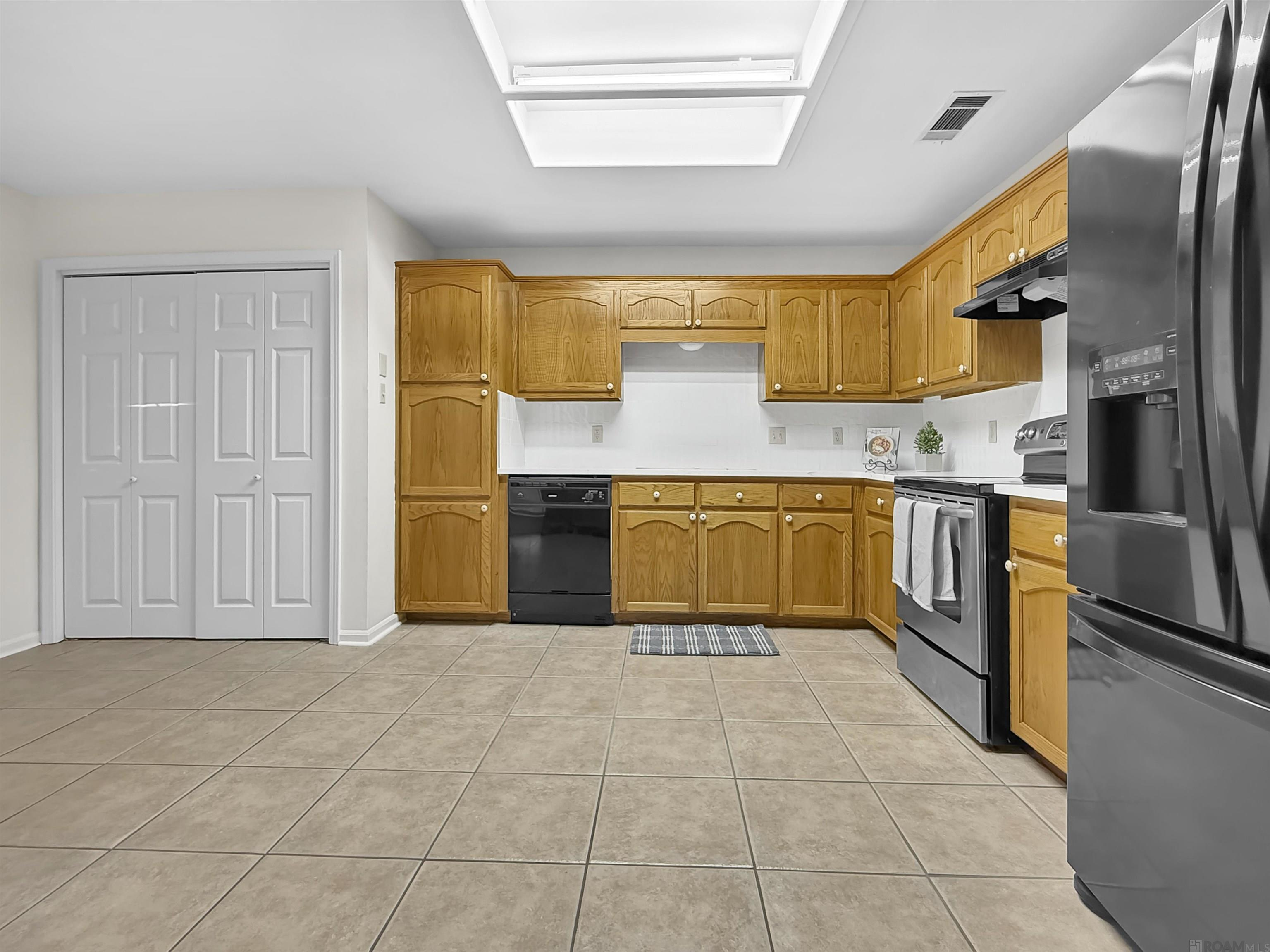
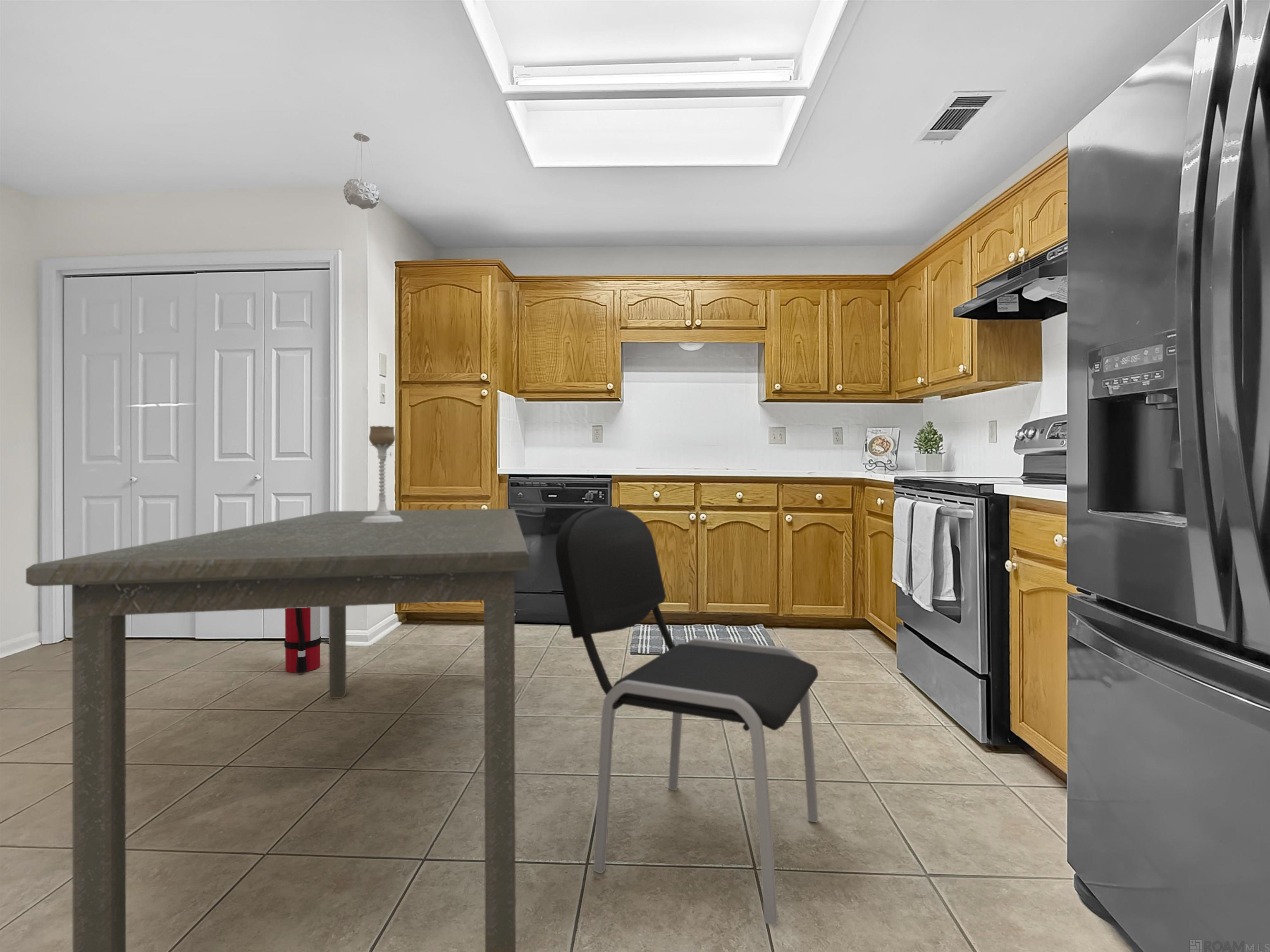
+ fire extinguisher (305, 615)
+ candle holder (382, 474)
+ pendant light (362, 170)
+ dining table (346, 651)
+ chair (691, 672)
